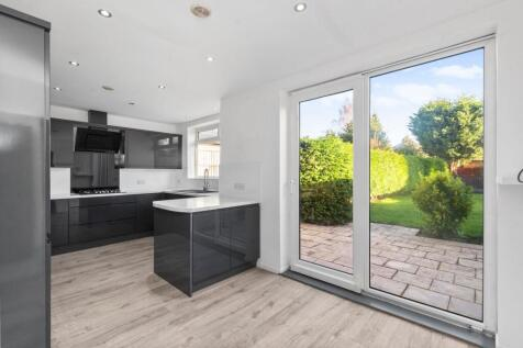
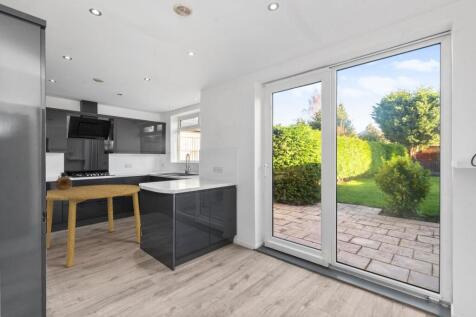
+ dining table (108, 217)
+ vessel (63, 180)
